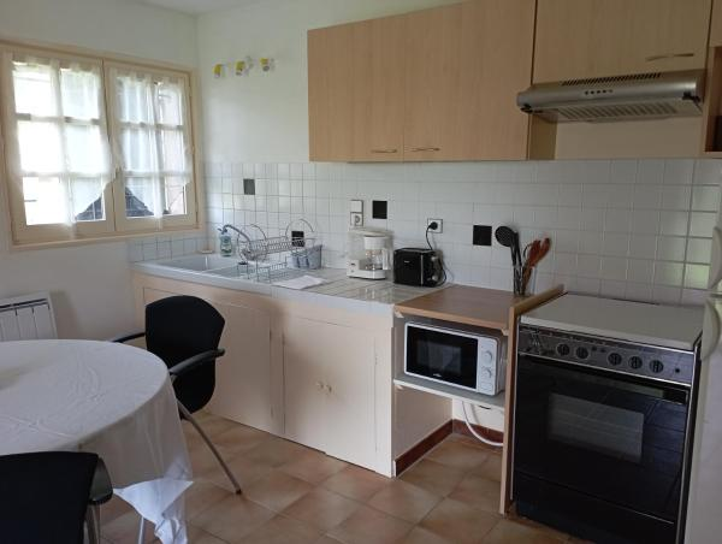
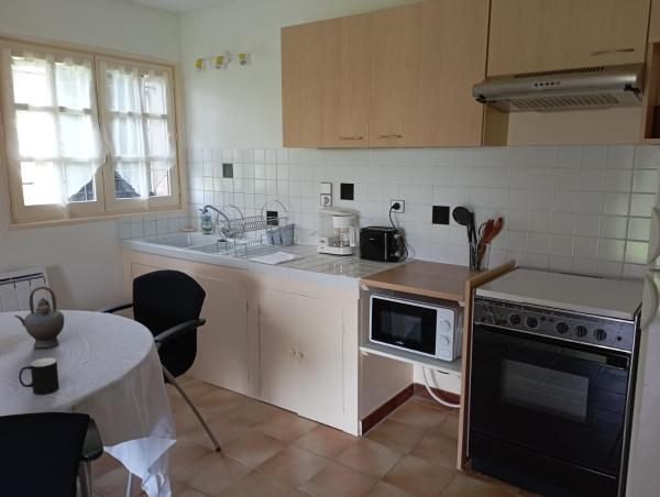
+ teapot (40, 316)
+ cup (38, 376)
